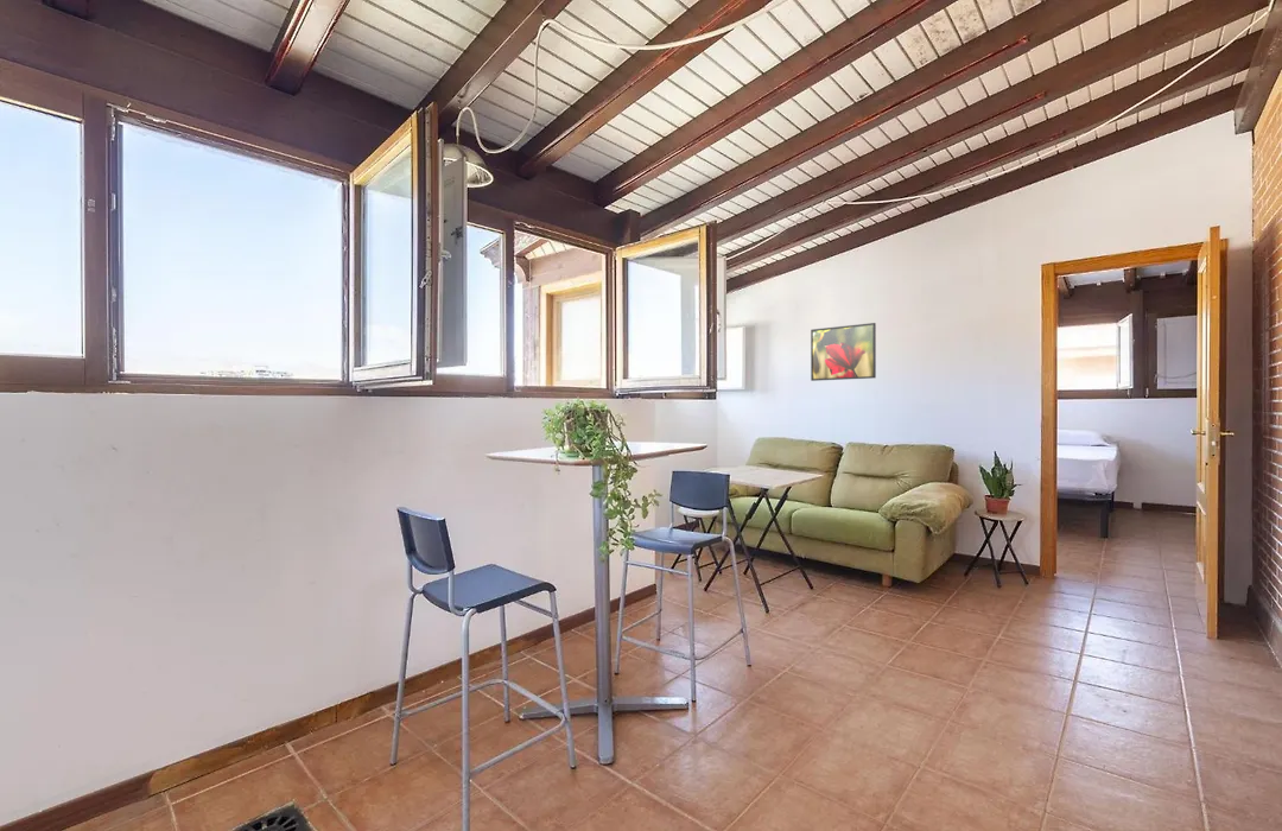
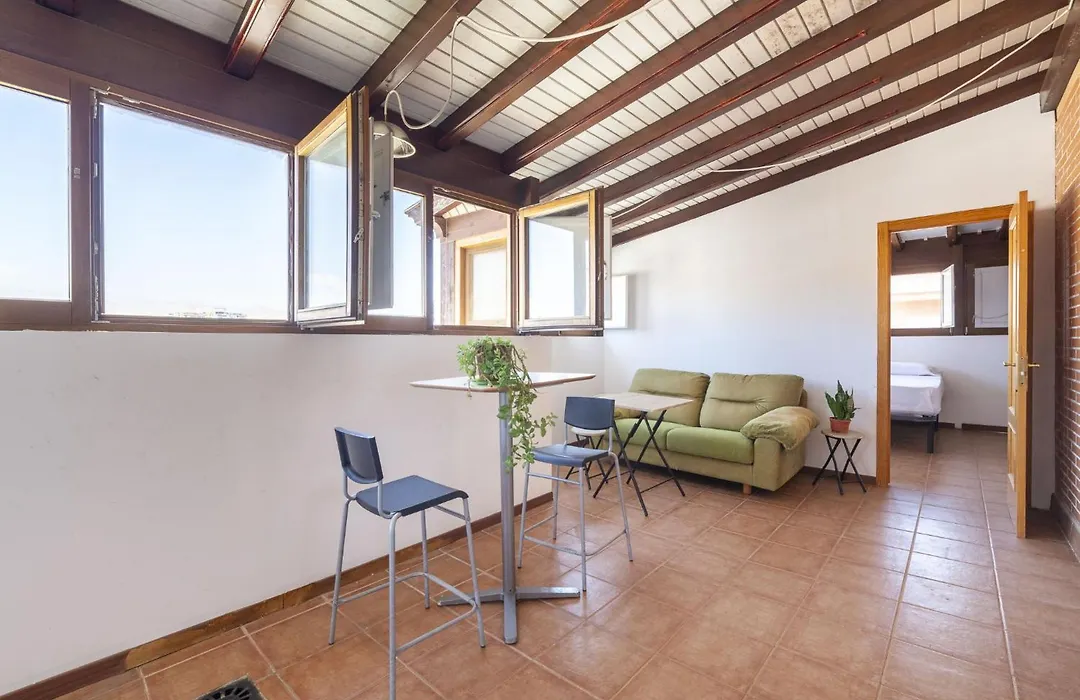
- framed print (842, 353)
